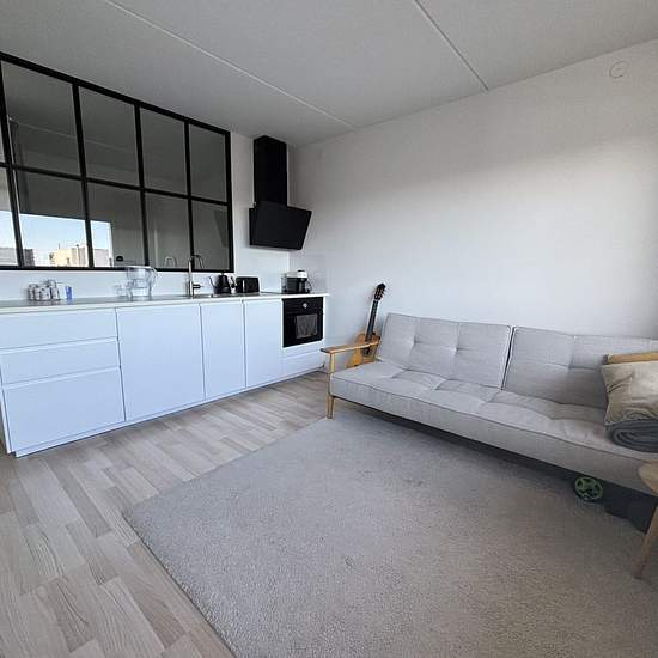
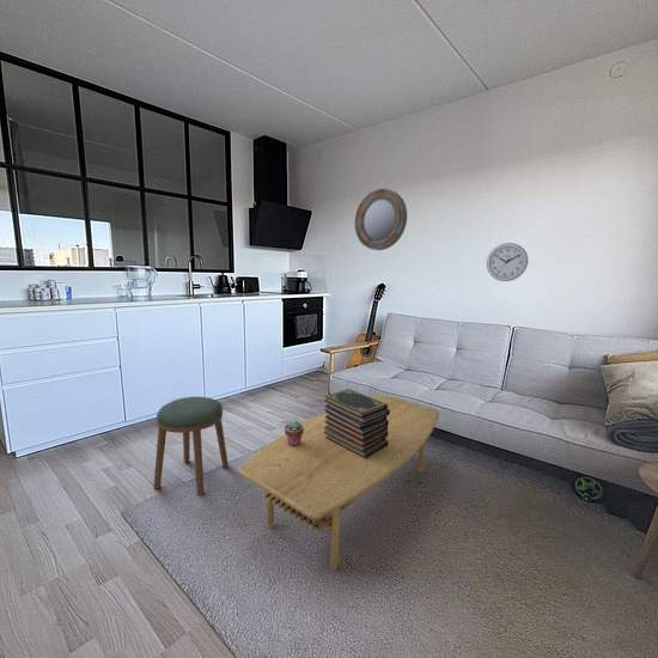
+ coffee table (355, 464)
+ stool (193, 439)
+ book stack (354, 420)
+ wall clock (506, 262)
+ home mirror (379, 219)
+ potted succulent (293, 431)
